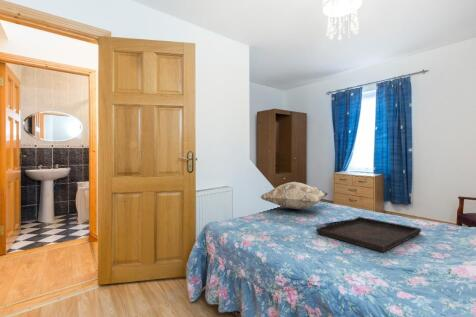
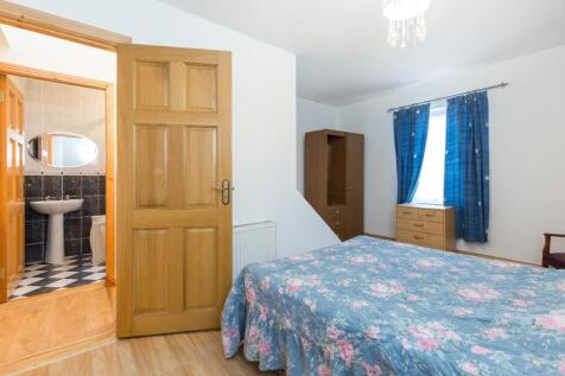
- serving tray (368, 231)
- decorative pillow (295, 195)
